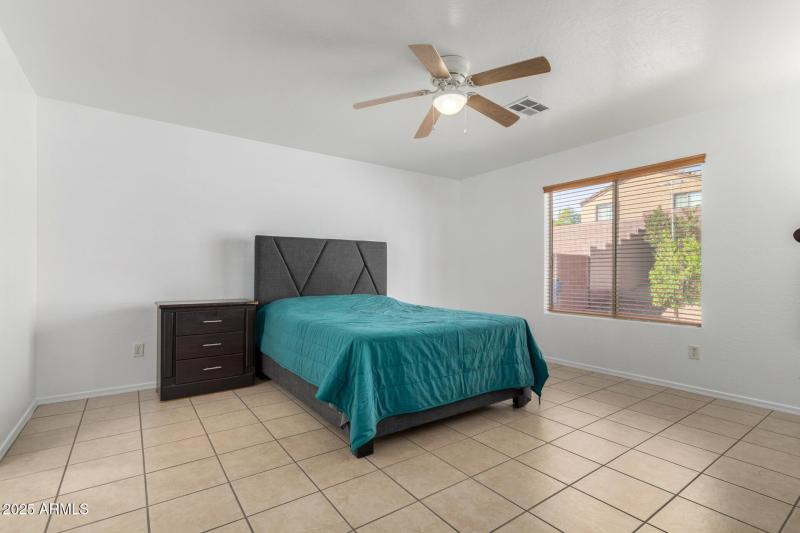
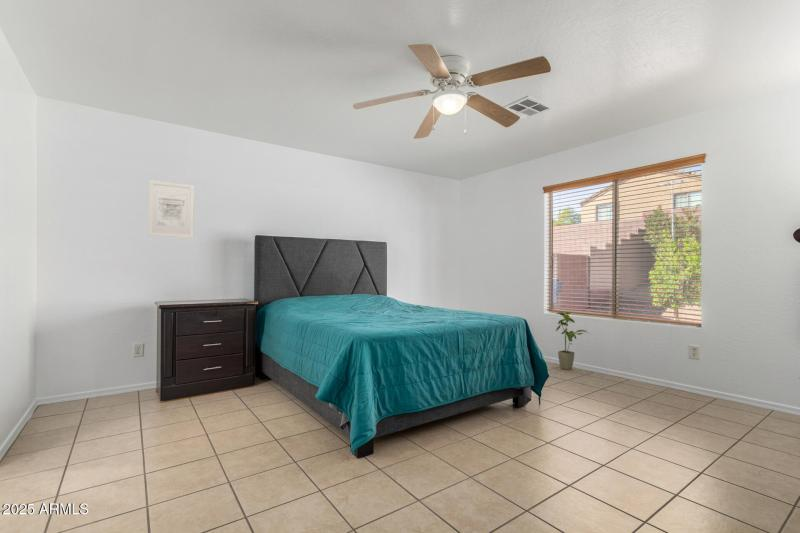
+ house plant (569, 340)
+ wall art (171, 209)
